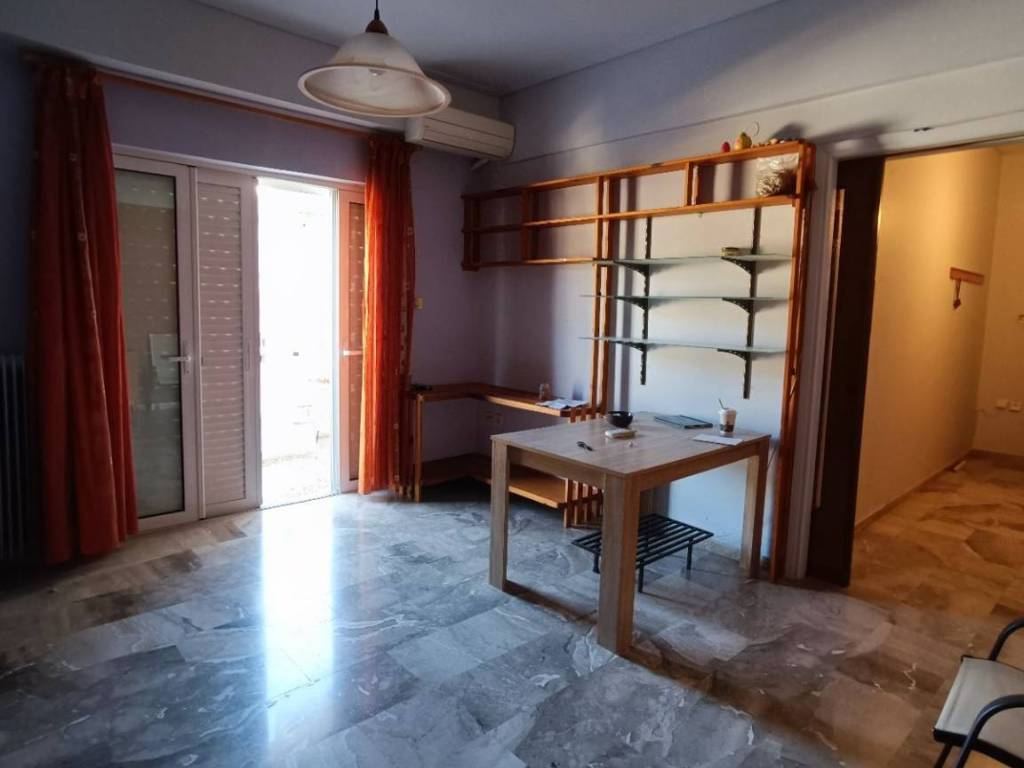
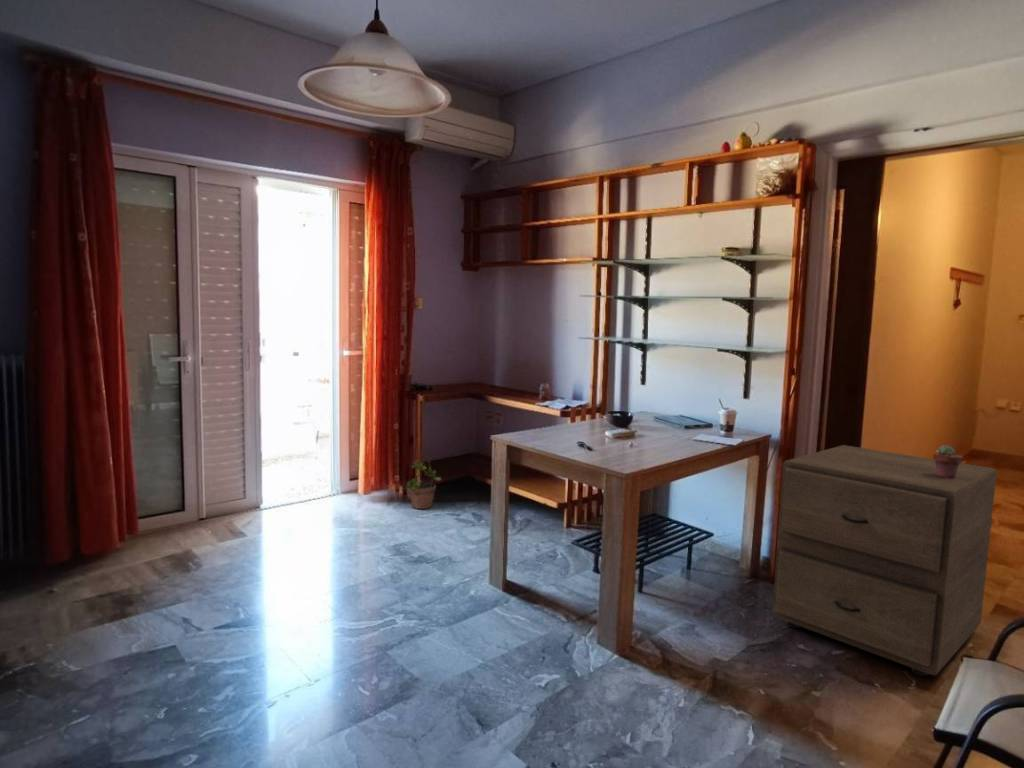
+ filing cabinet (878, 549)
+ potted succulent (947, 460)
+ potted plant (420, 480)
